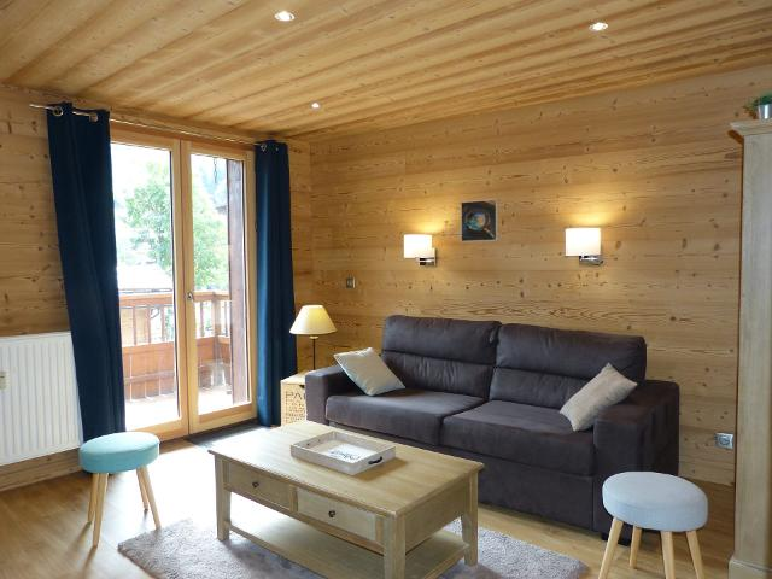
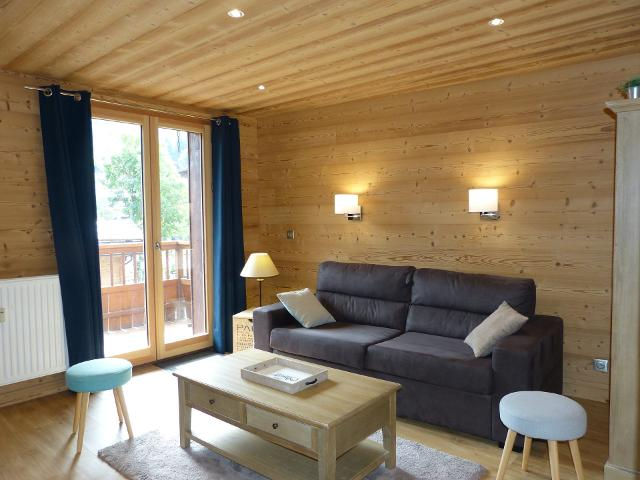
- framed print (479, 221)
